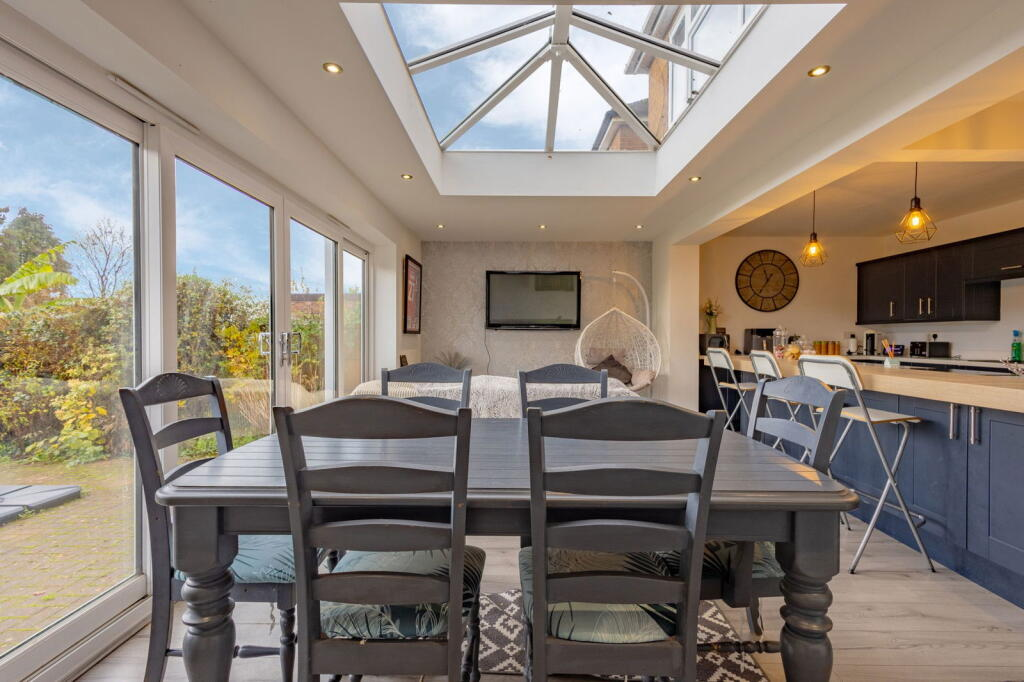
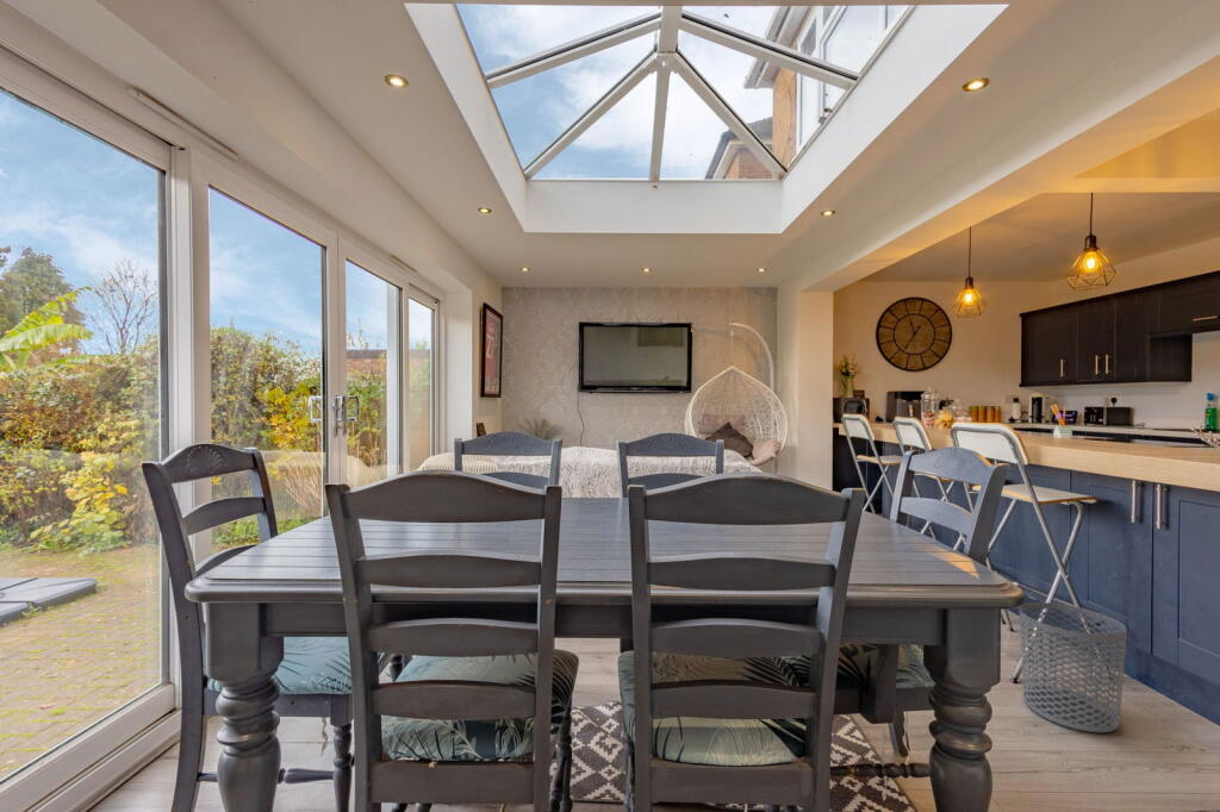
+ waste bin (1070, 664)
